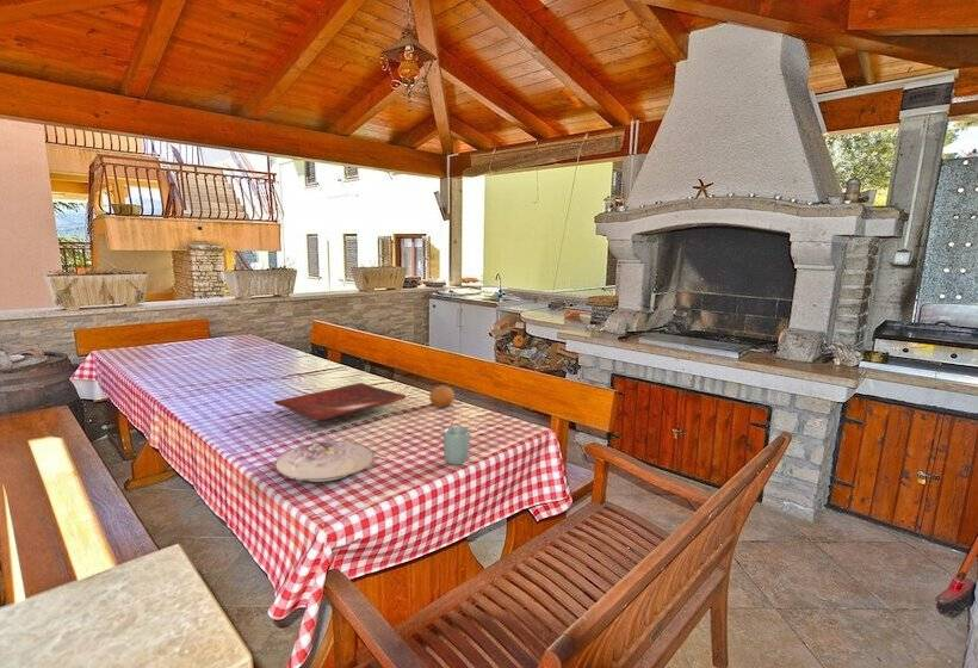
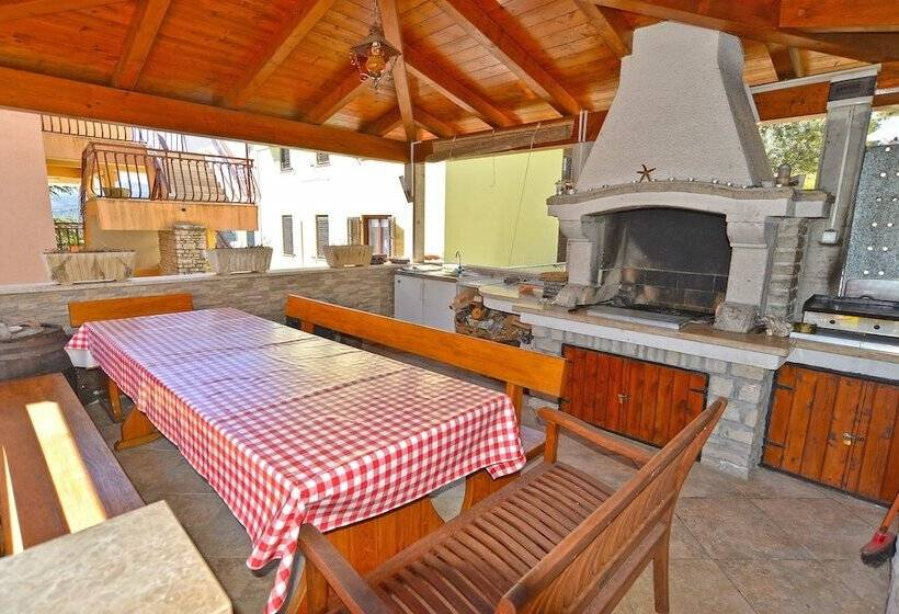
- cup (456, 446)
- cutting board (342, 404)
- plate (326, 463)
- fruit (441, 396)
